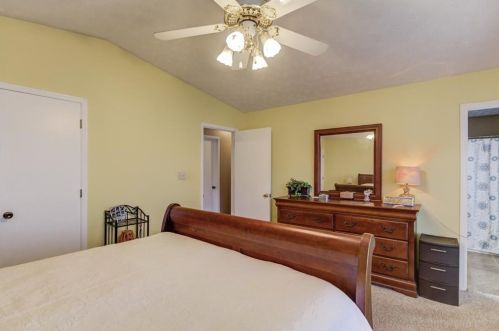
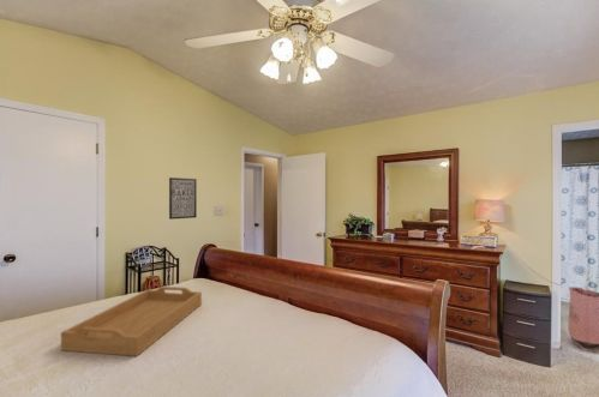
+ wall art (182, 198)
+ serving tray (143, 313)
+ bag (585, 317)
